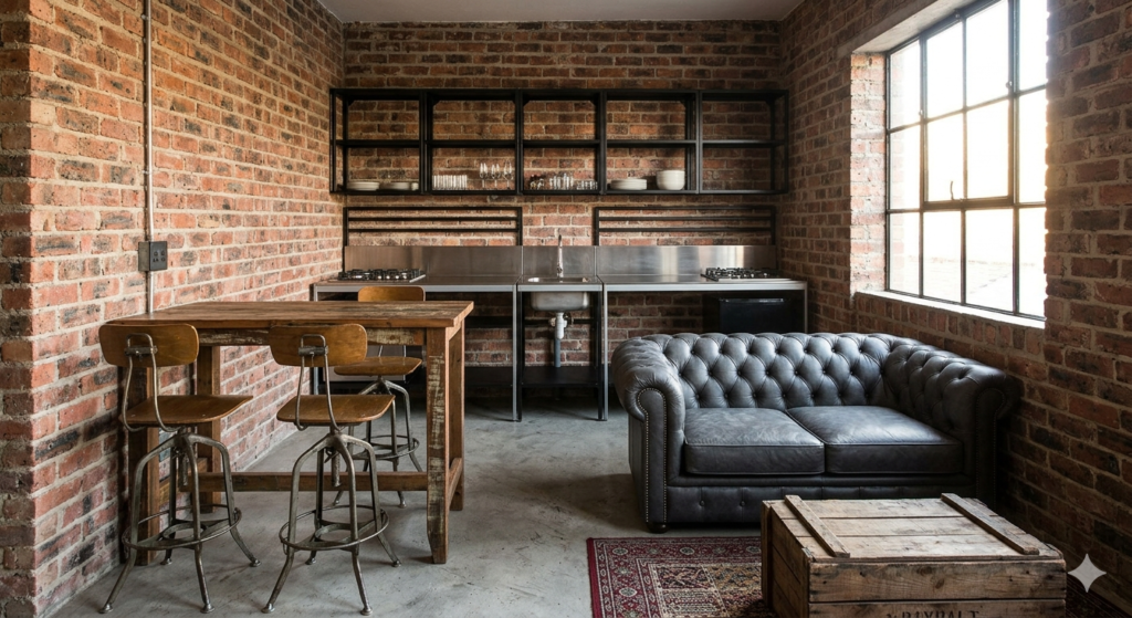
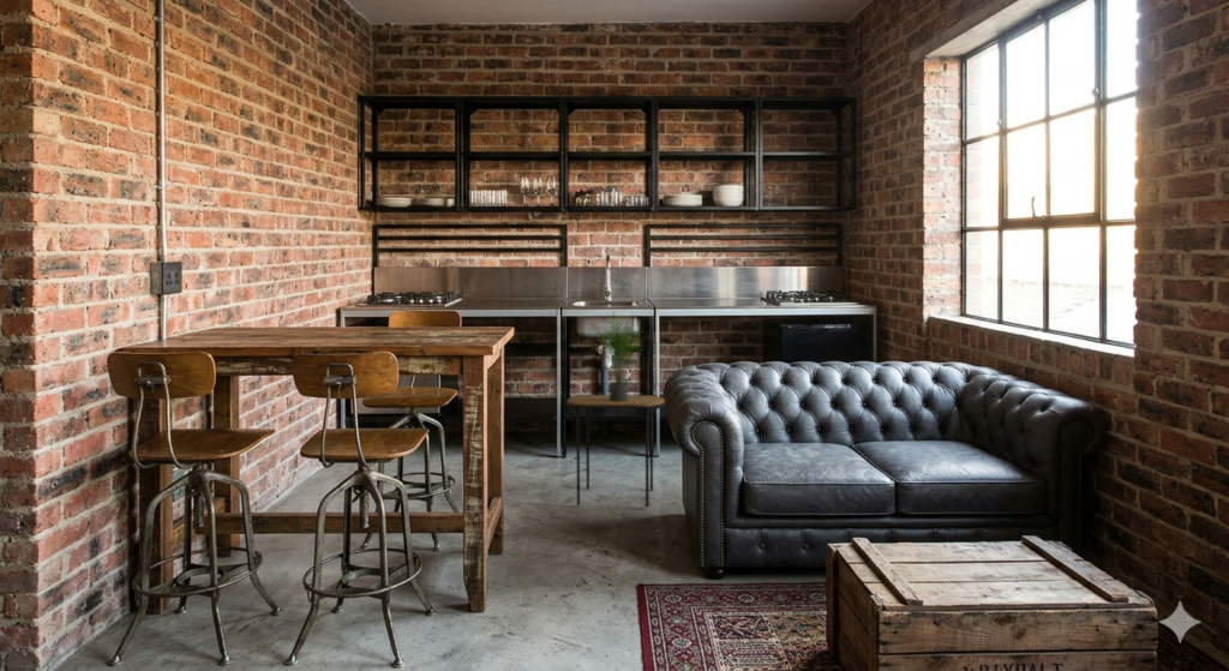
+ side table (588, 448)
+ potted plant (613, 353)
